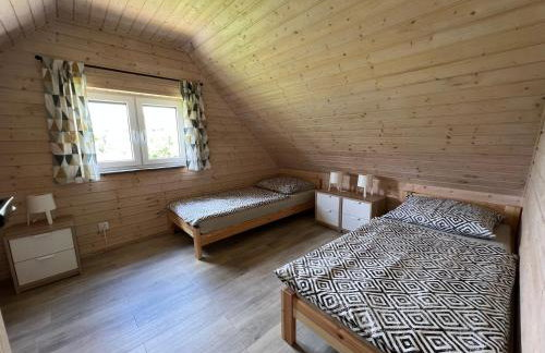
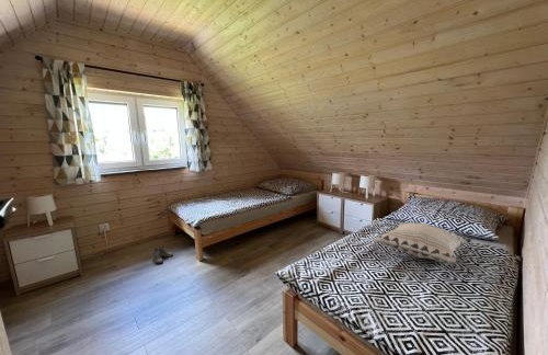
+ boots (160, 253)
+ decorative pillow (422, 239)
